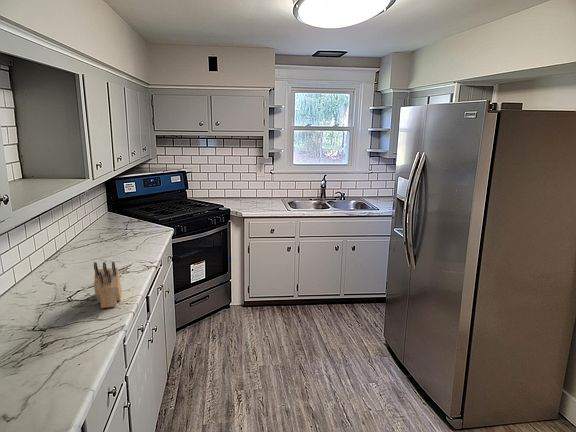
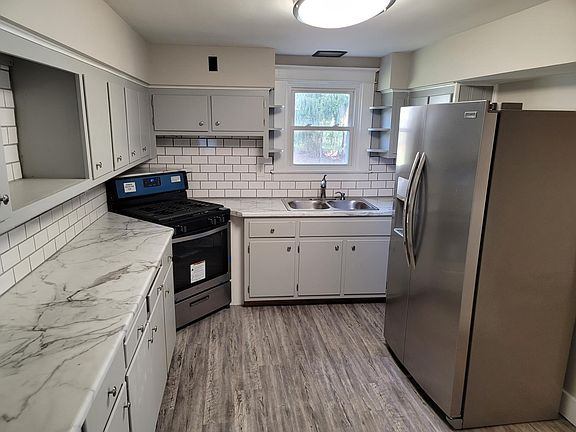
- knife block (107, 278)
